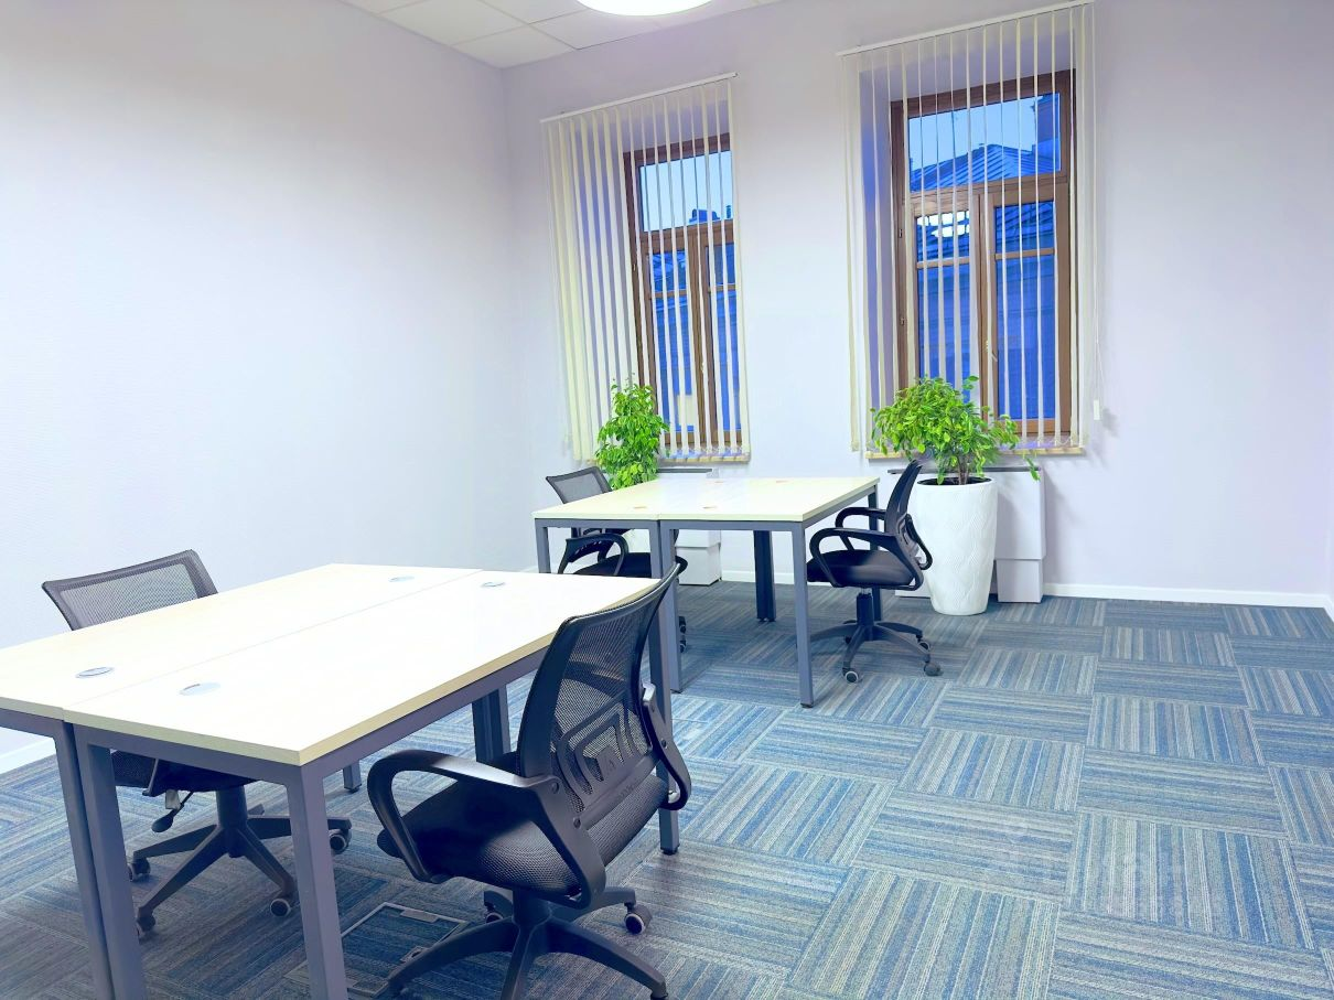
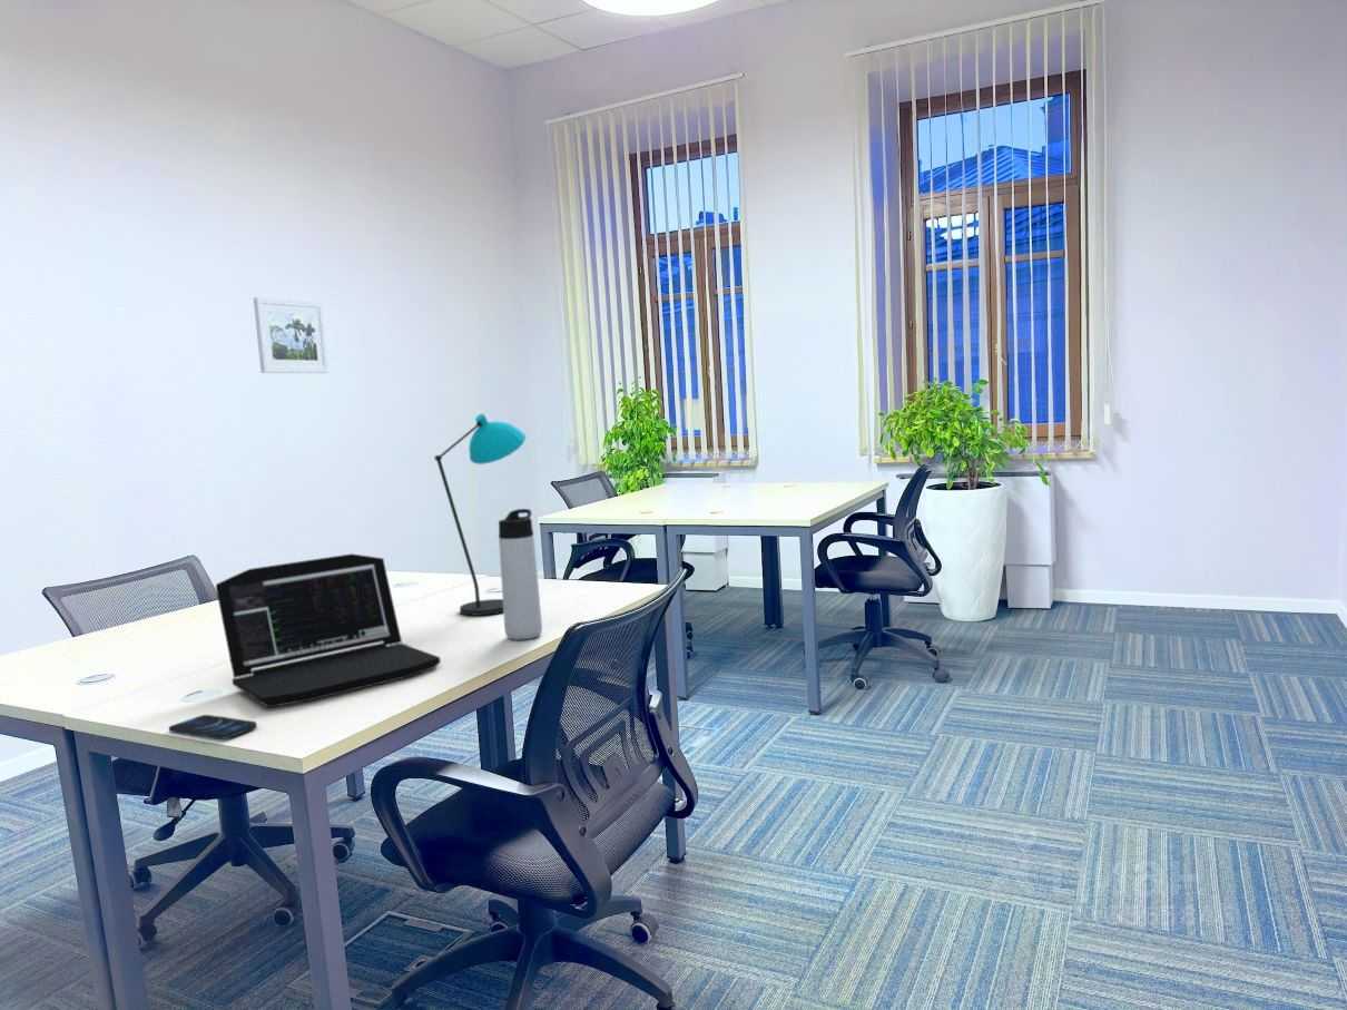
+ smartphone (213, 726)
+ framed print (293, 336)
+ desk lamp (459, 521)
+ thermos bottle (521, 572)
+ laptop (330, 621)
